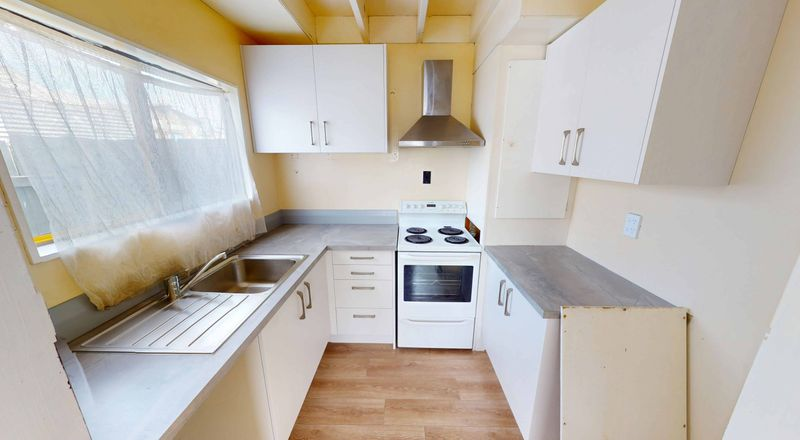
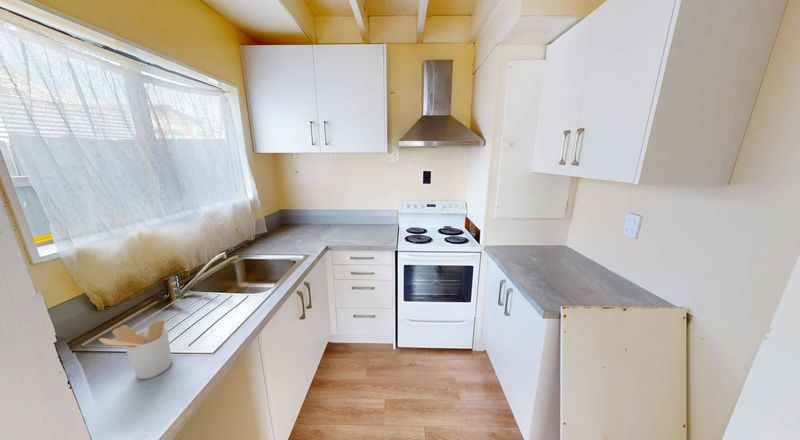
+ utensil holder (139, 350)
